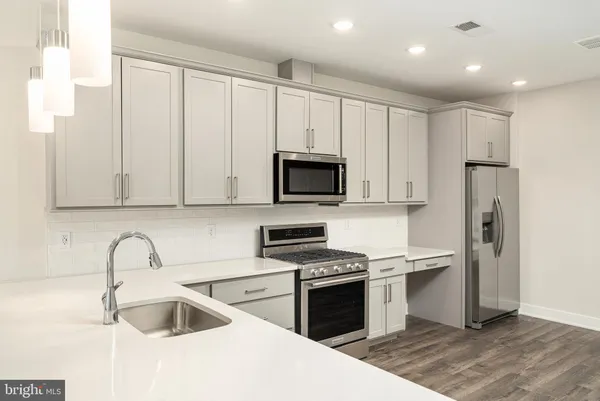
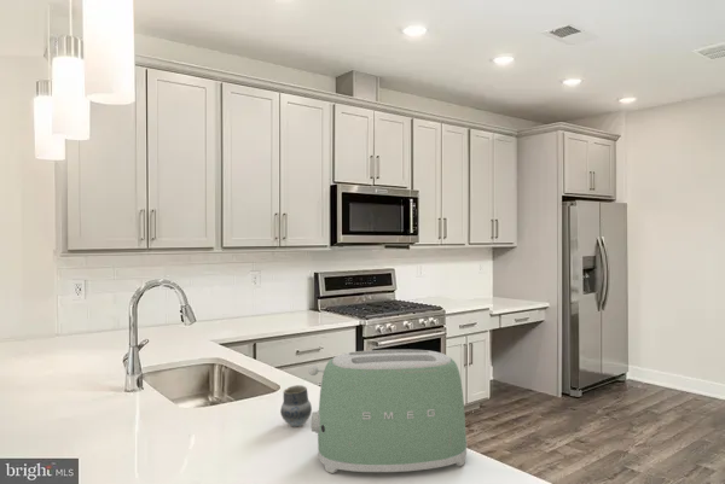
+ toaster (392, 404)
+ cup (296, 404)
